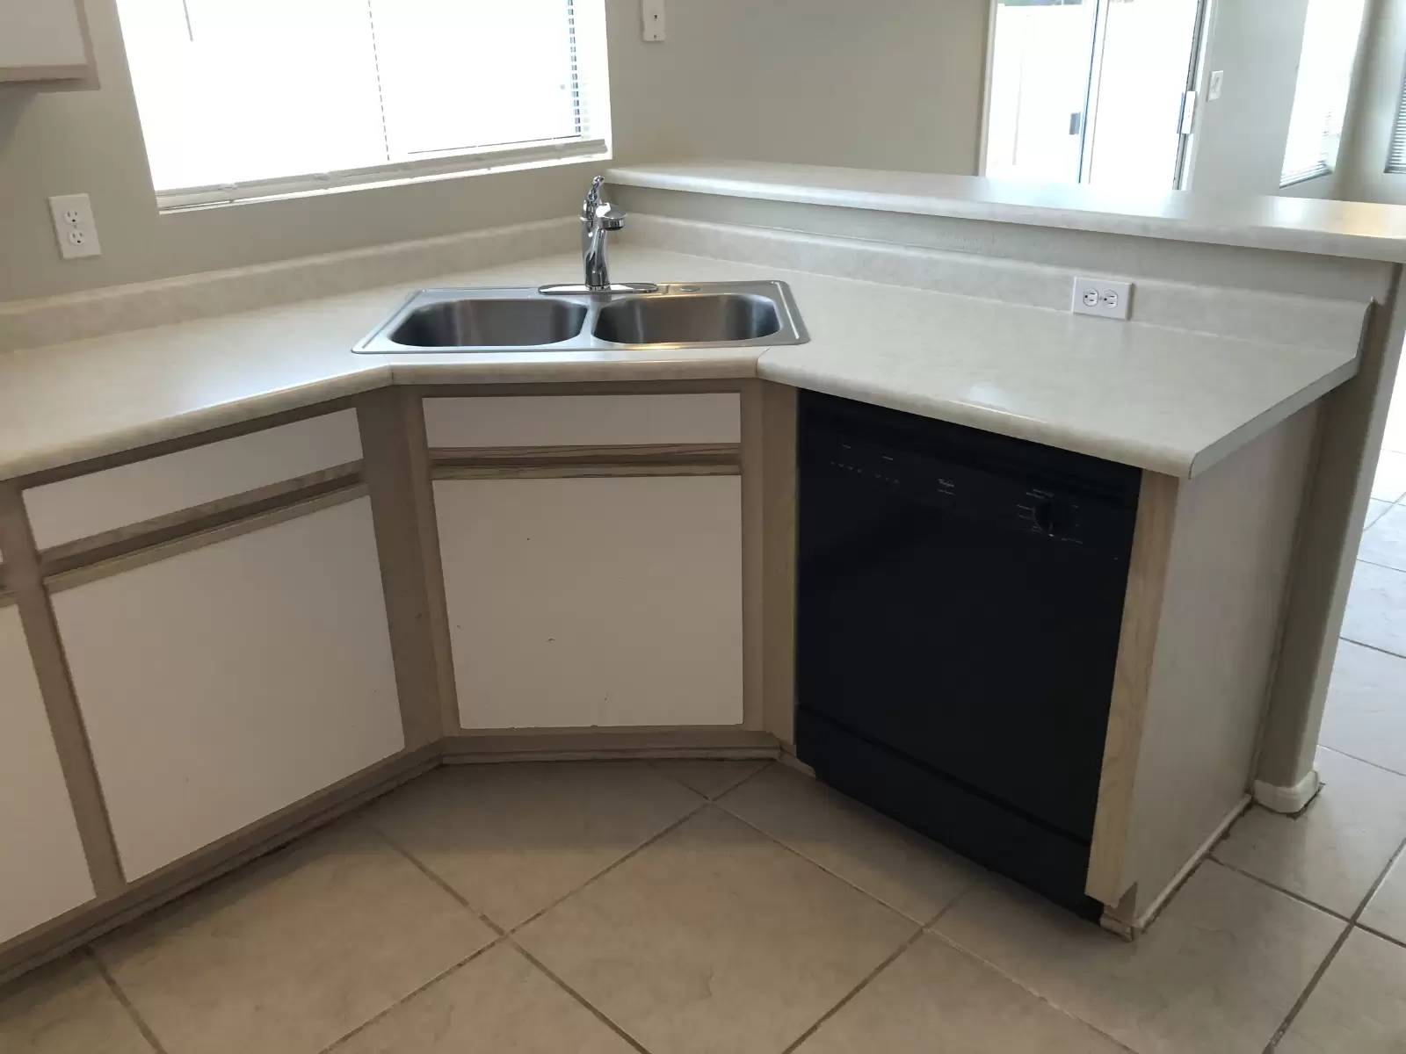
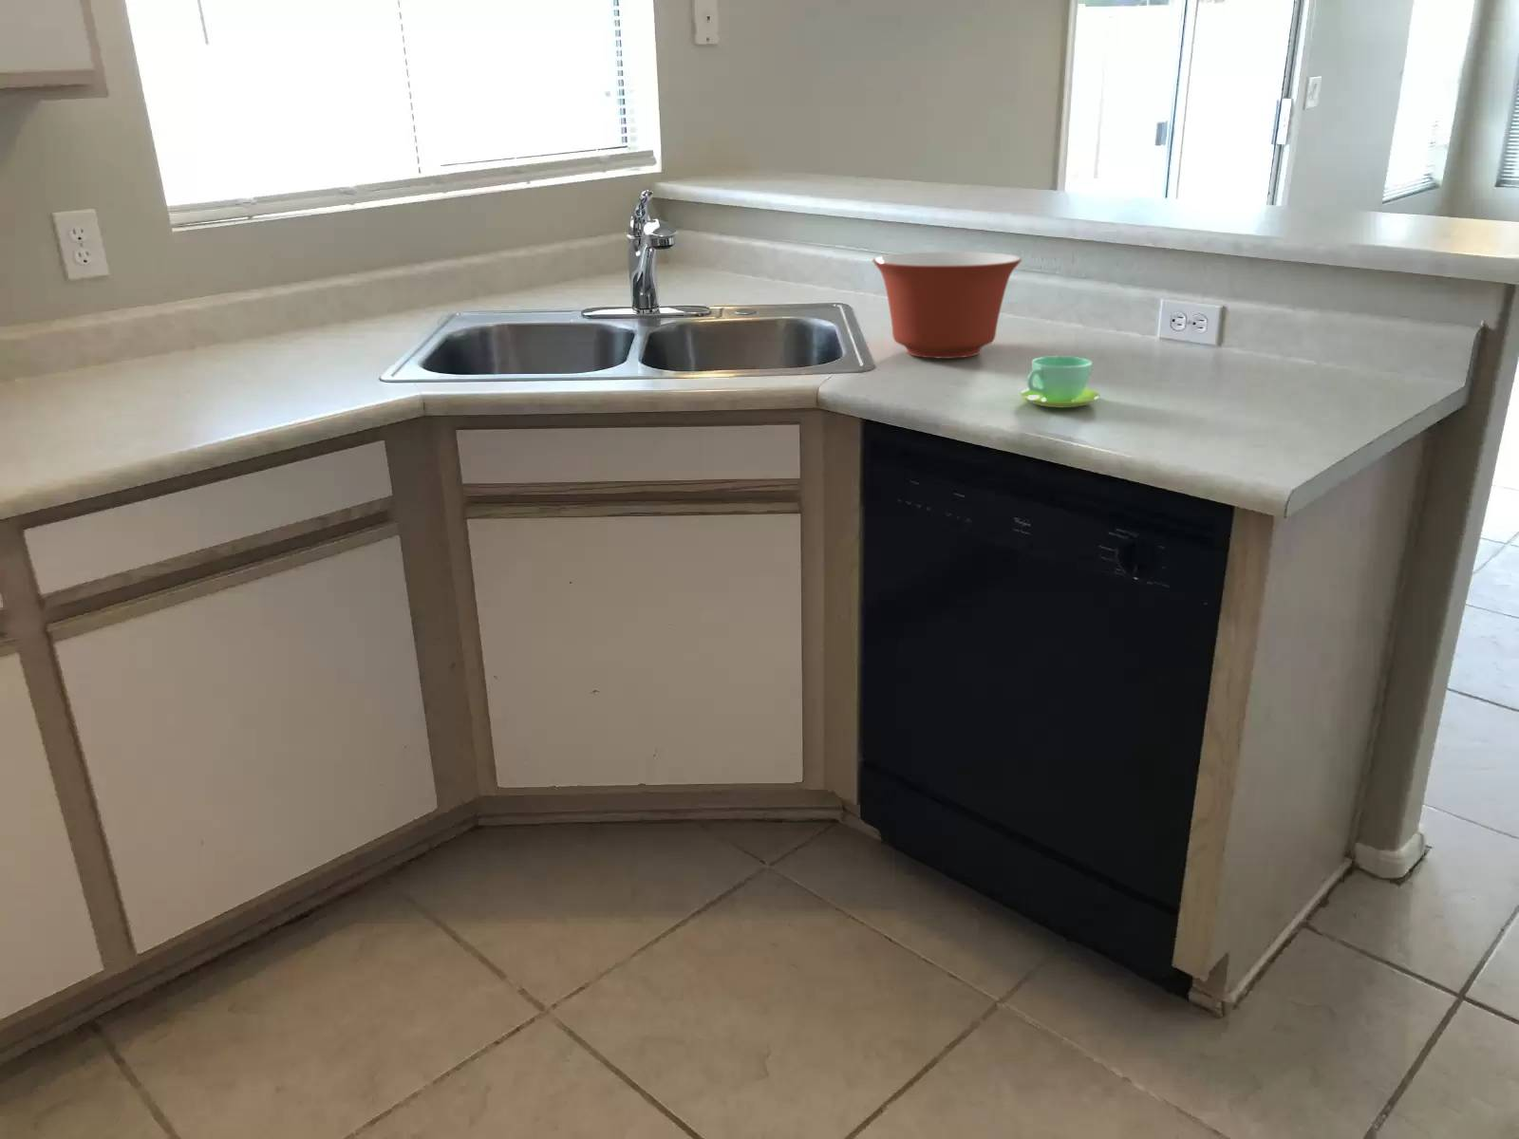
+ cup (1059, 382)
+ mixing bowl (945, 305)
